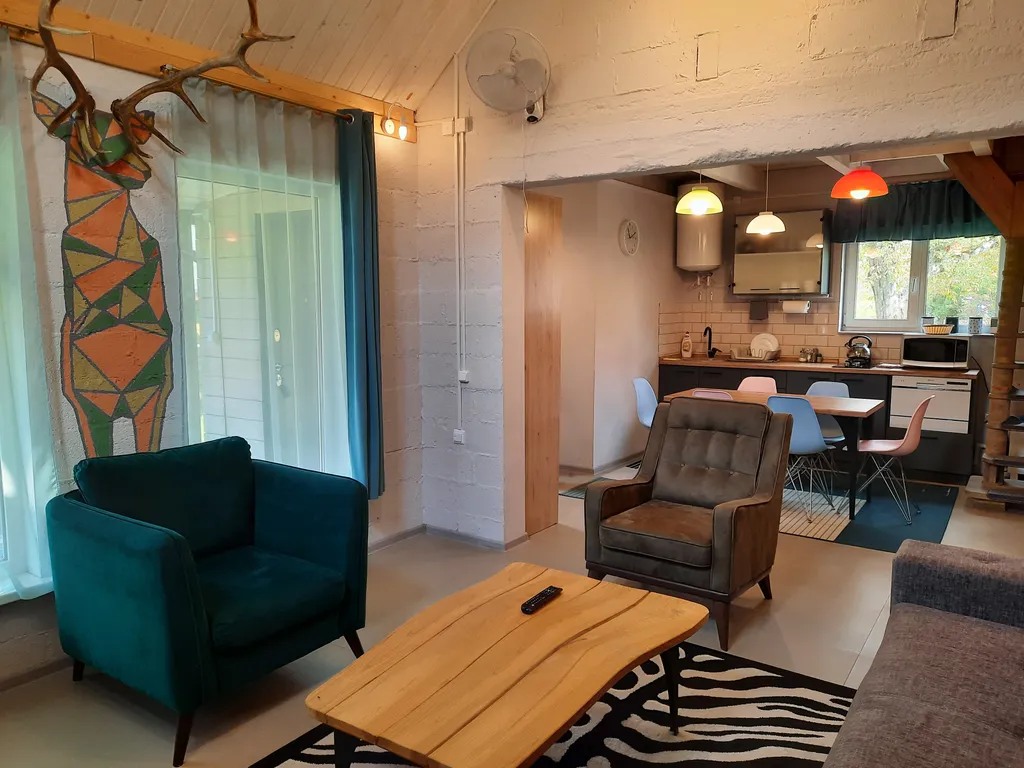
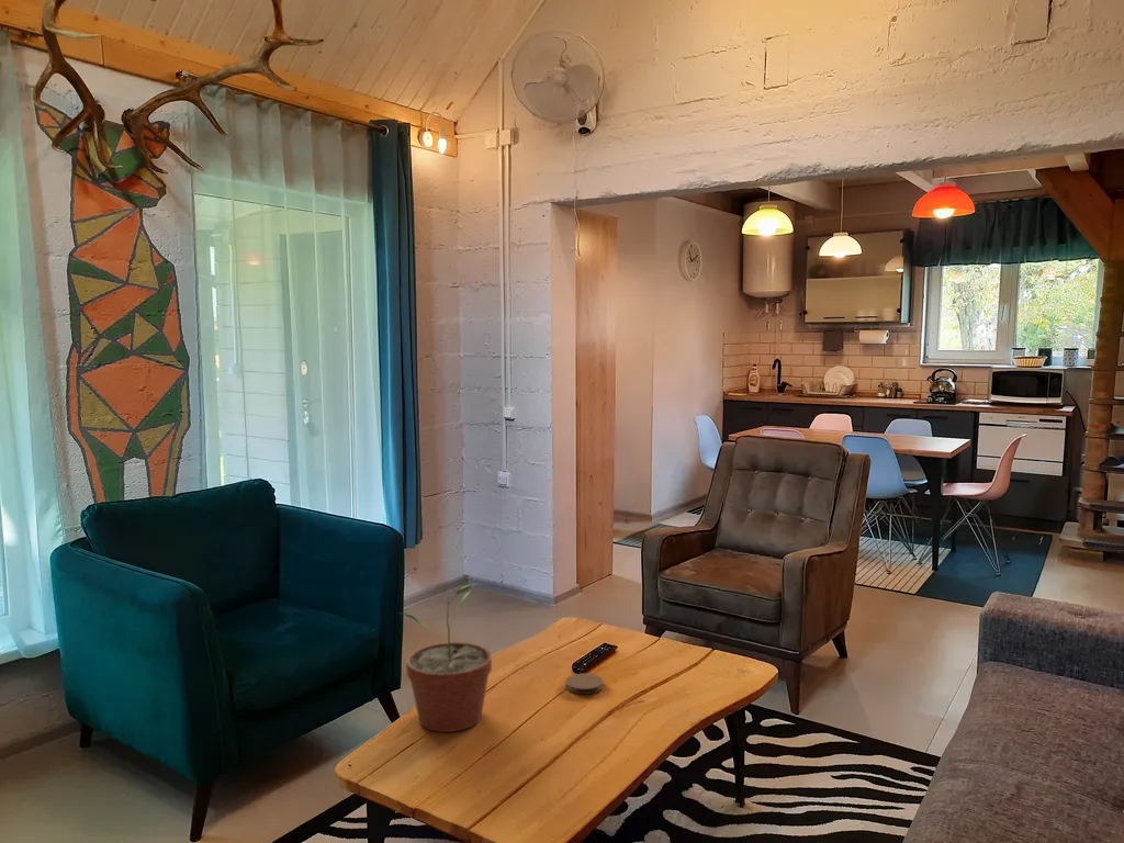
+ coaster (584, 683)
+ potted plant (449, 648)
